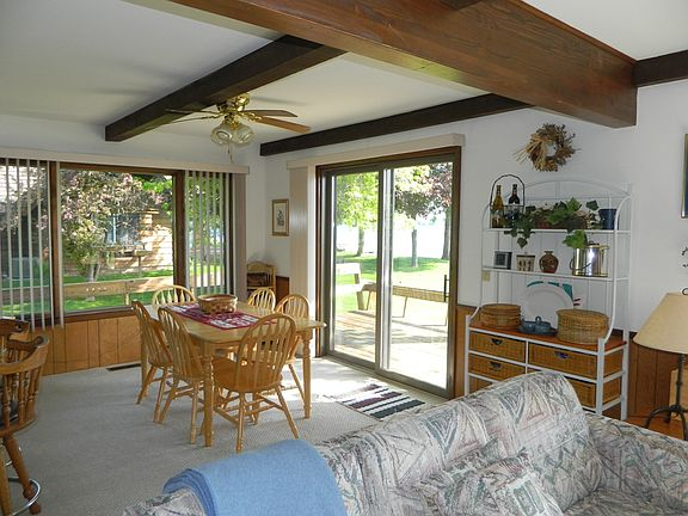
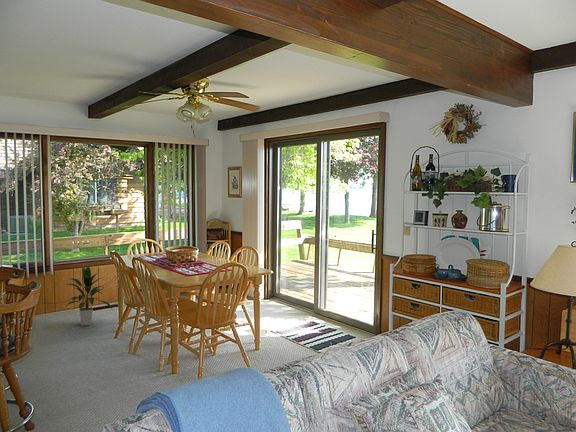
+ indoor plant (87, 296)
